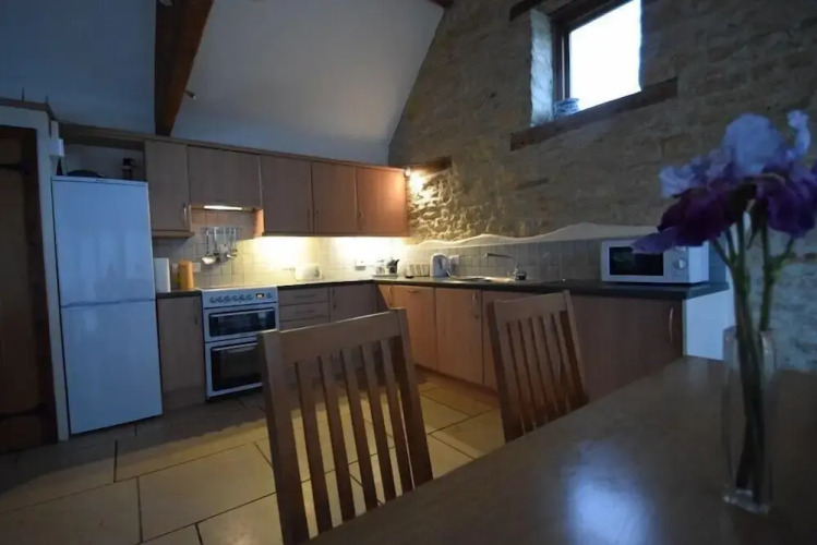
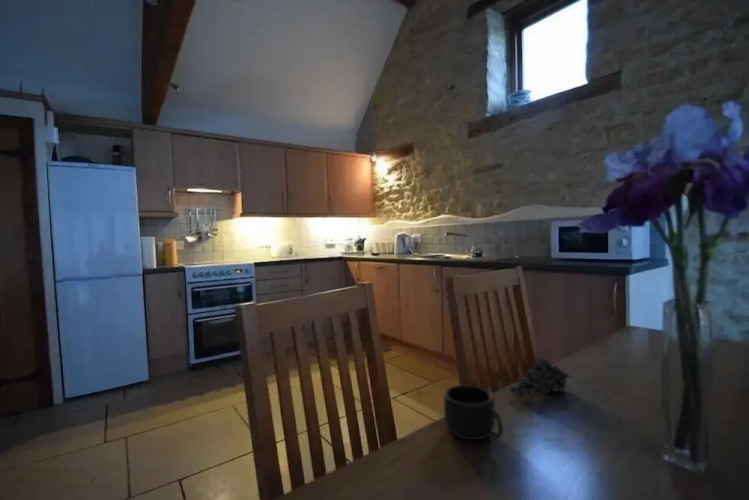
+ mug (475, 416)
+ fruit (541, 376)
